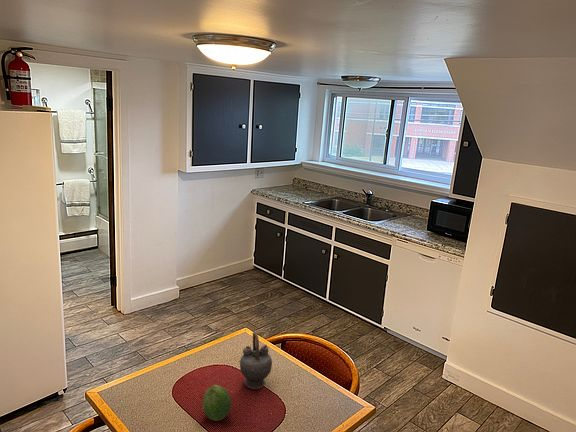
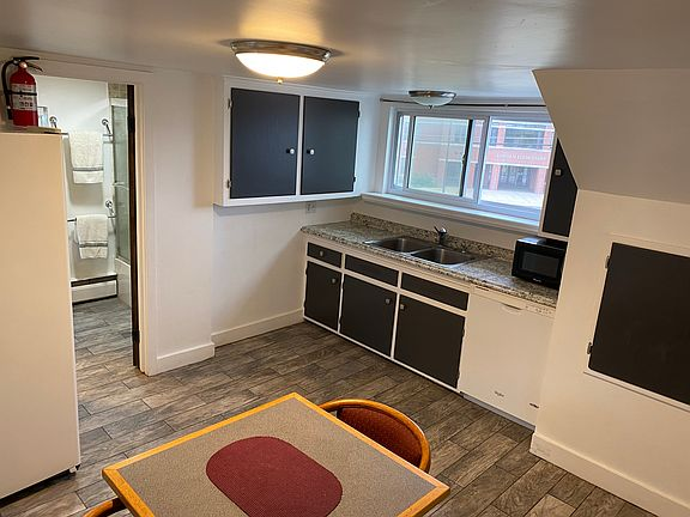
- fruit (217, 402)
- teapot (255, 356)
